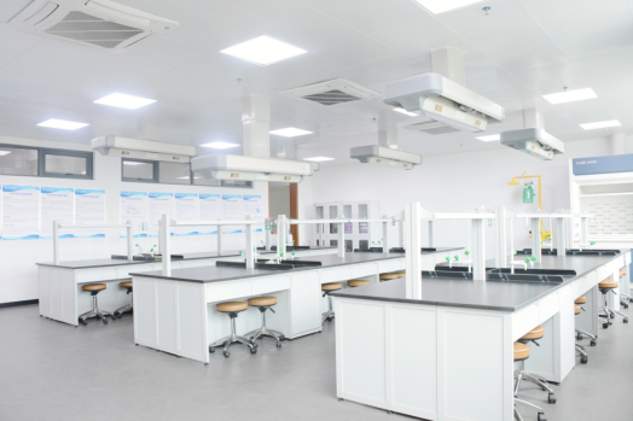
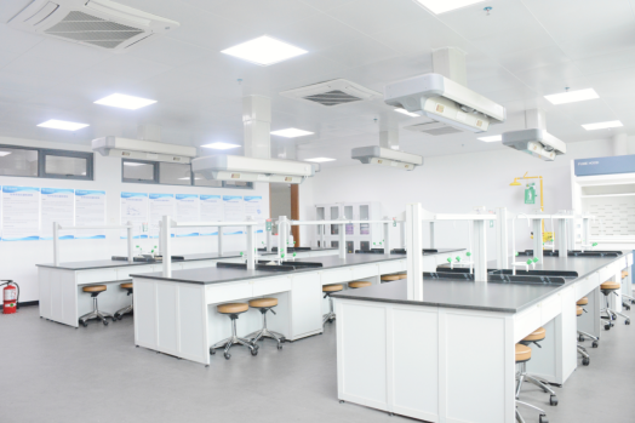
+ fire extinguisher (8, 296)
